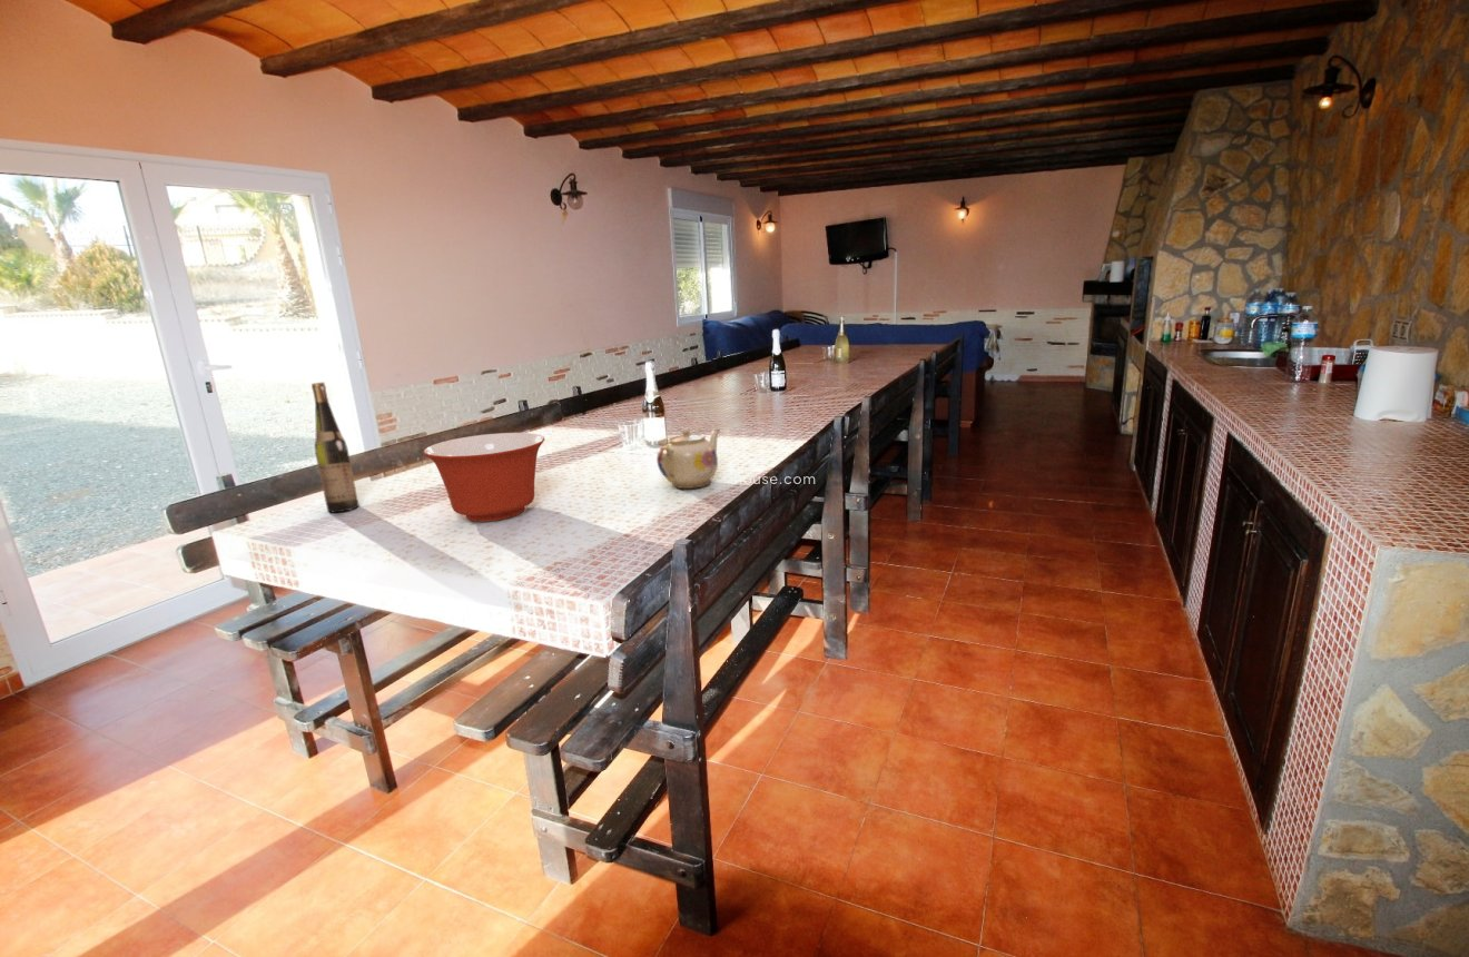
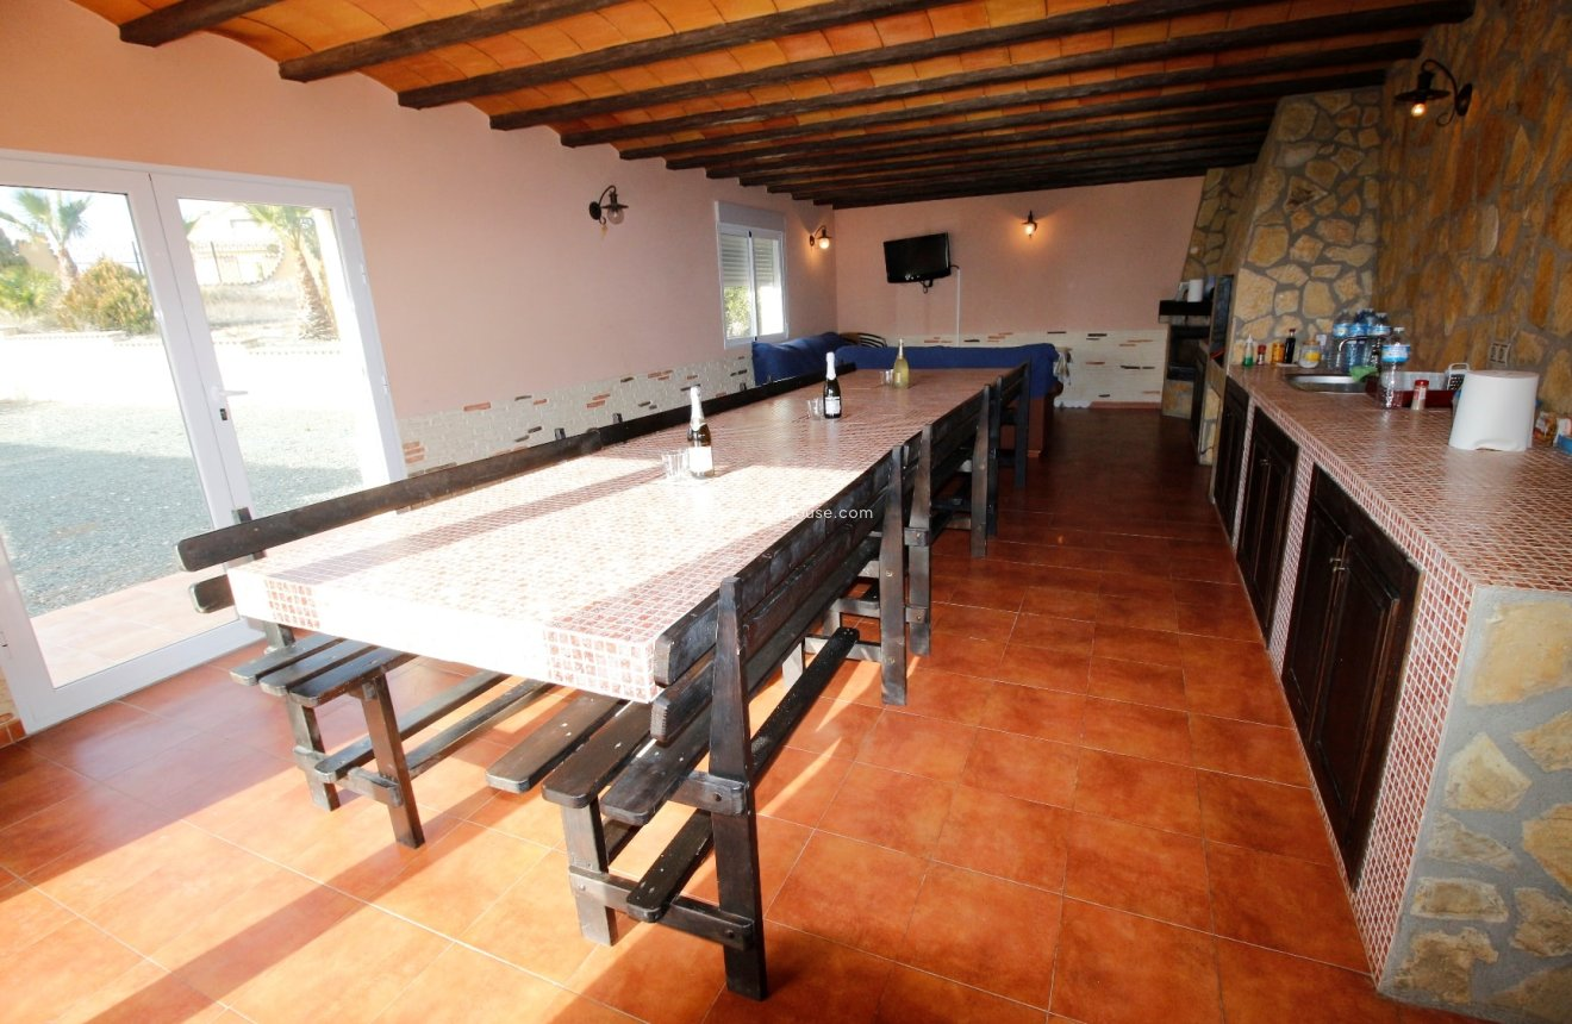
- wine bottle (331, 446)
- teapot (689, 455)
- mixing bowl (490, 478)
